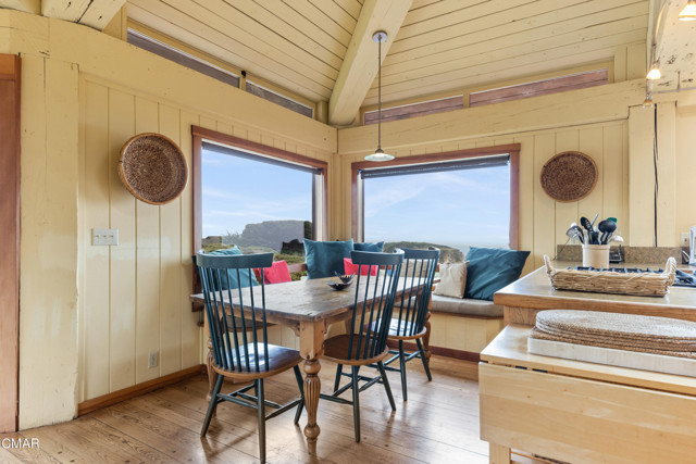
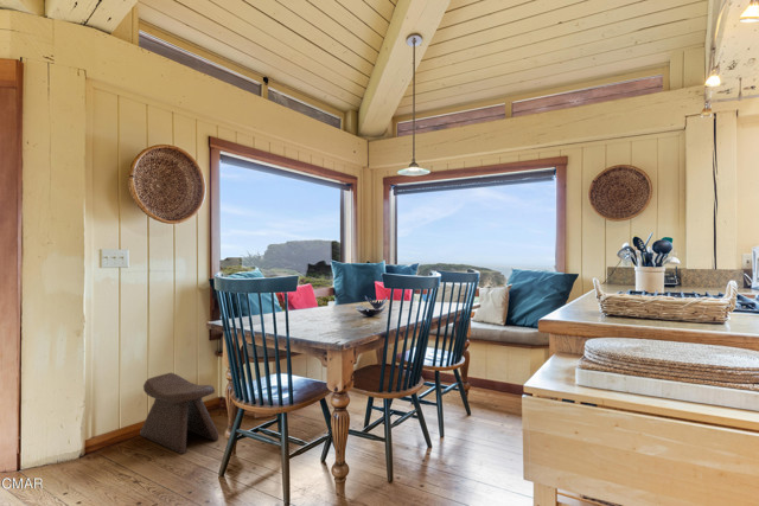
+ stool (179, 409)
